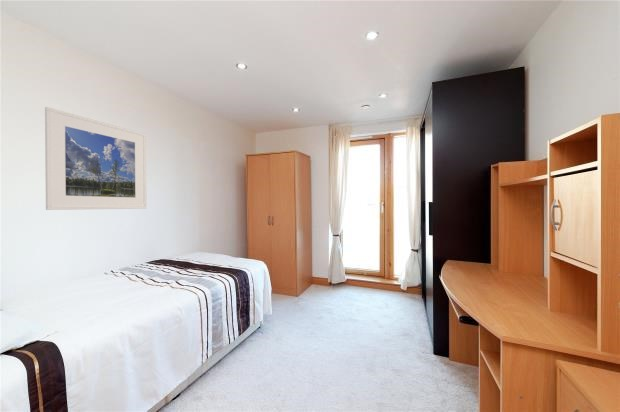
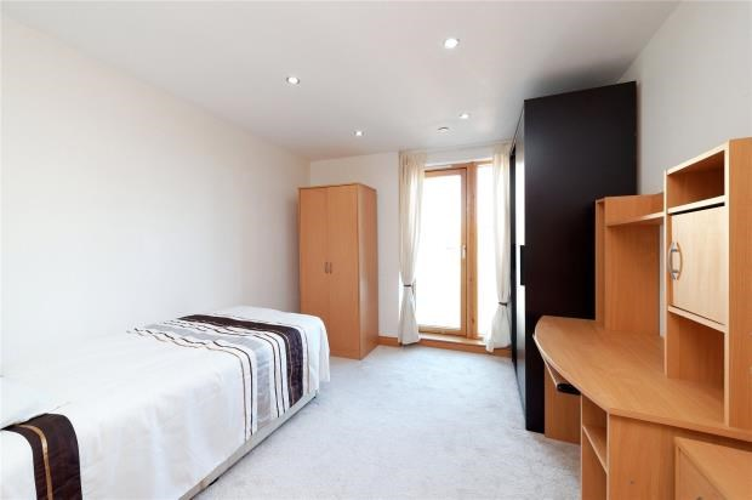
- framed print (103, 165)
